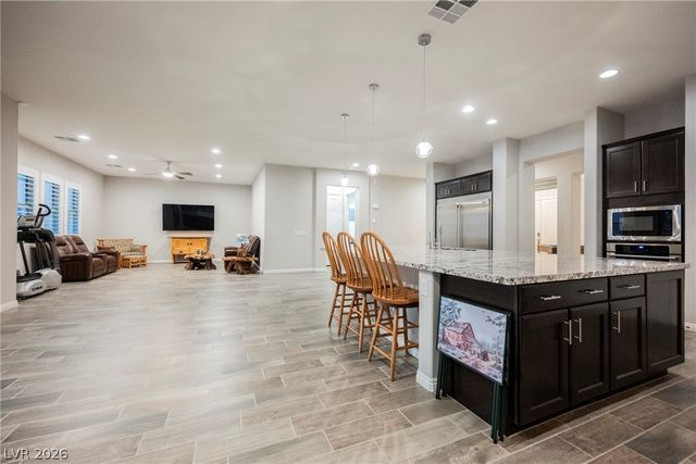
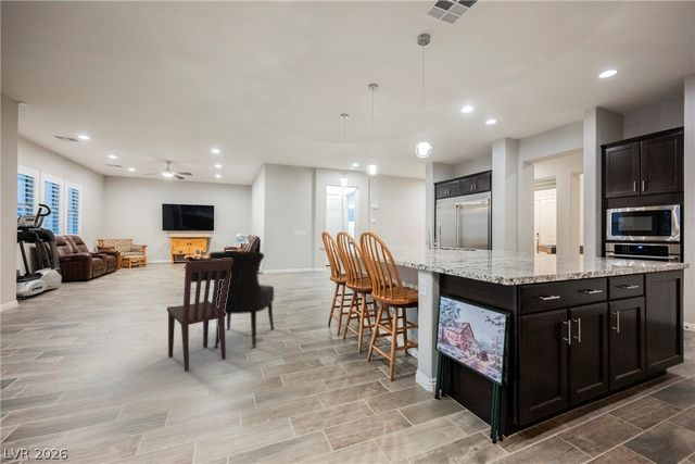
+ dining chair (244, 292)
+ dining chair (199, 308)
